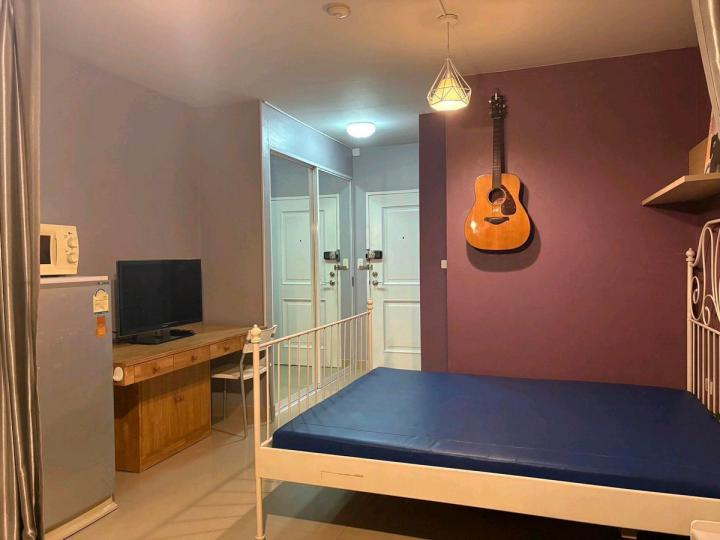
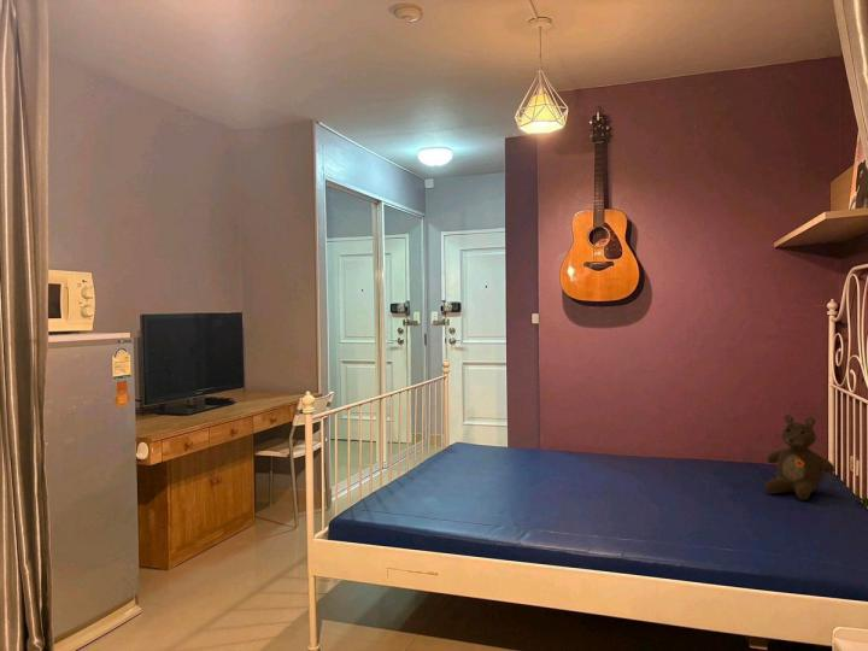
+ teddy bear (794, 454)
